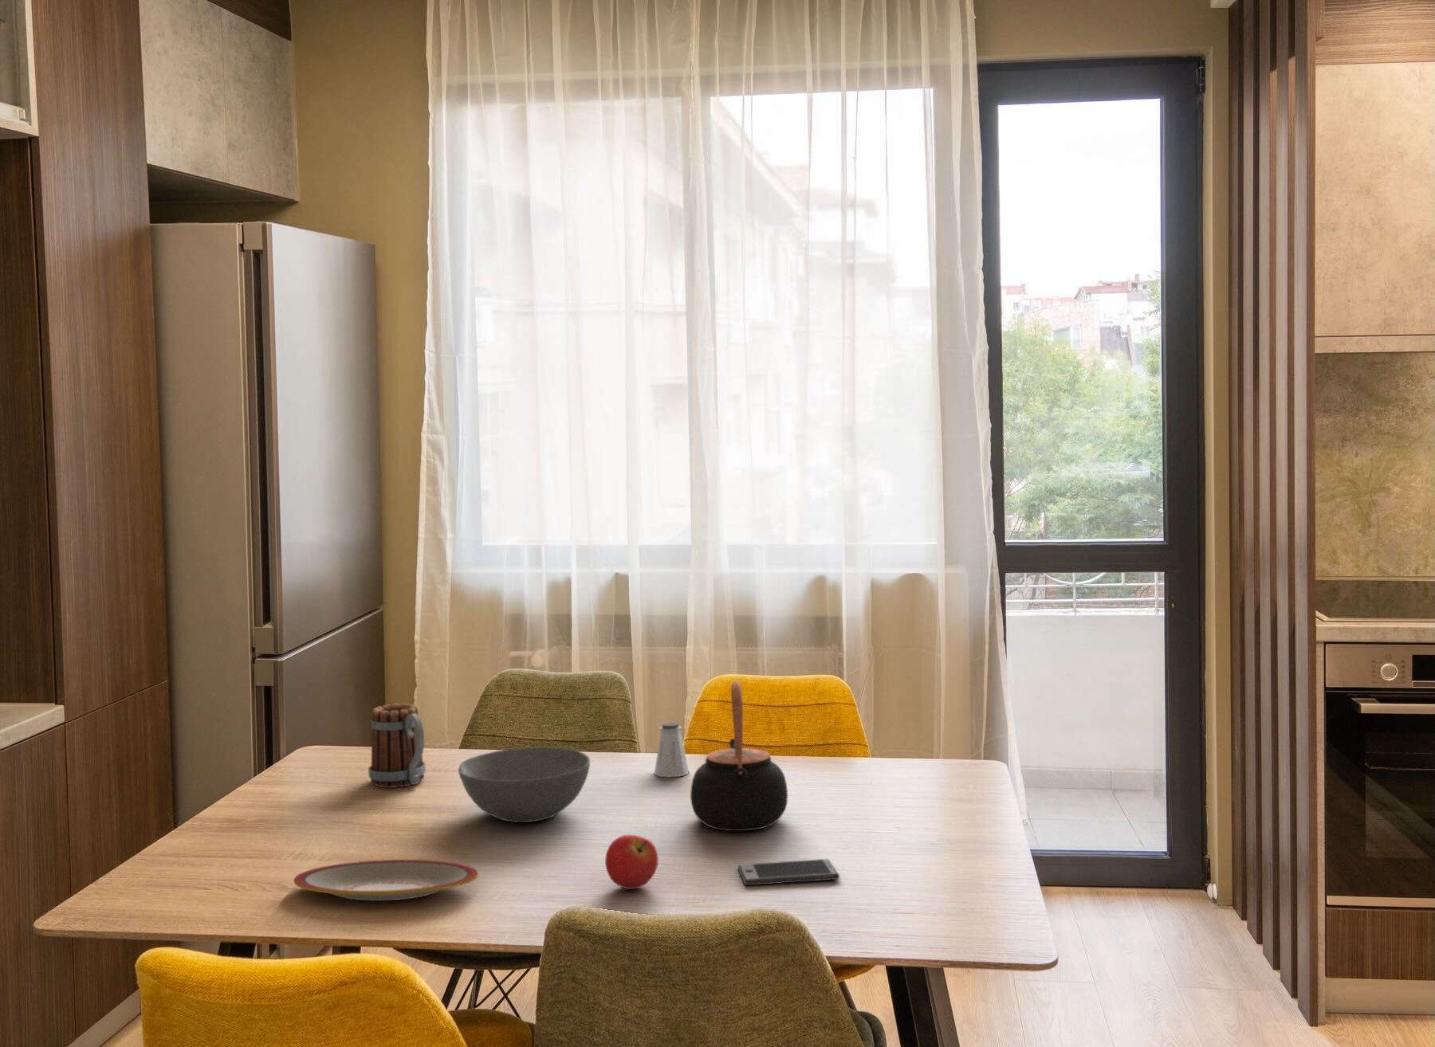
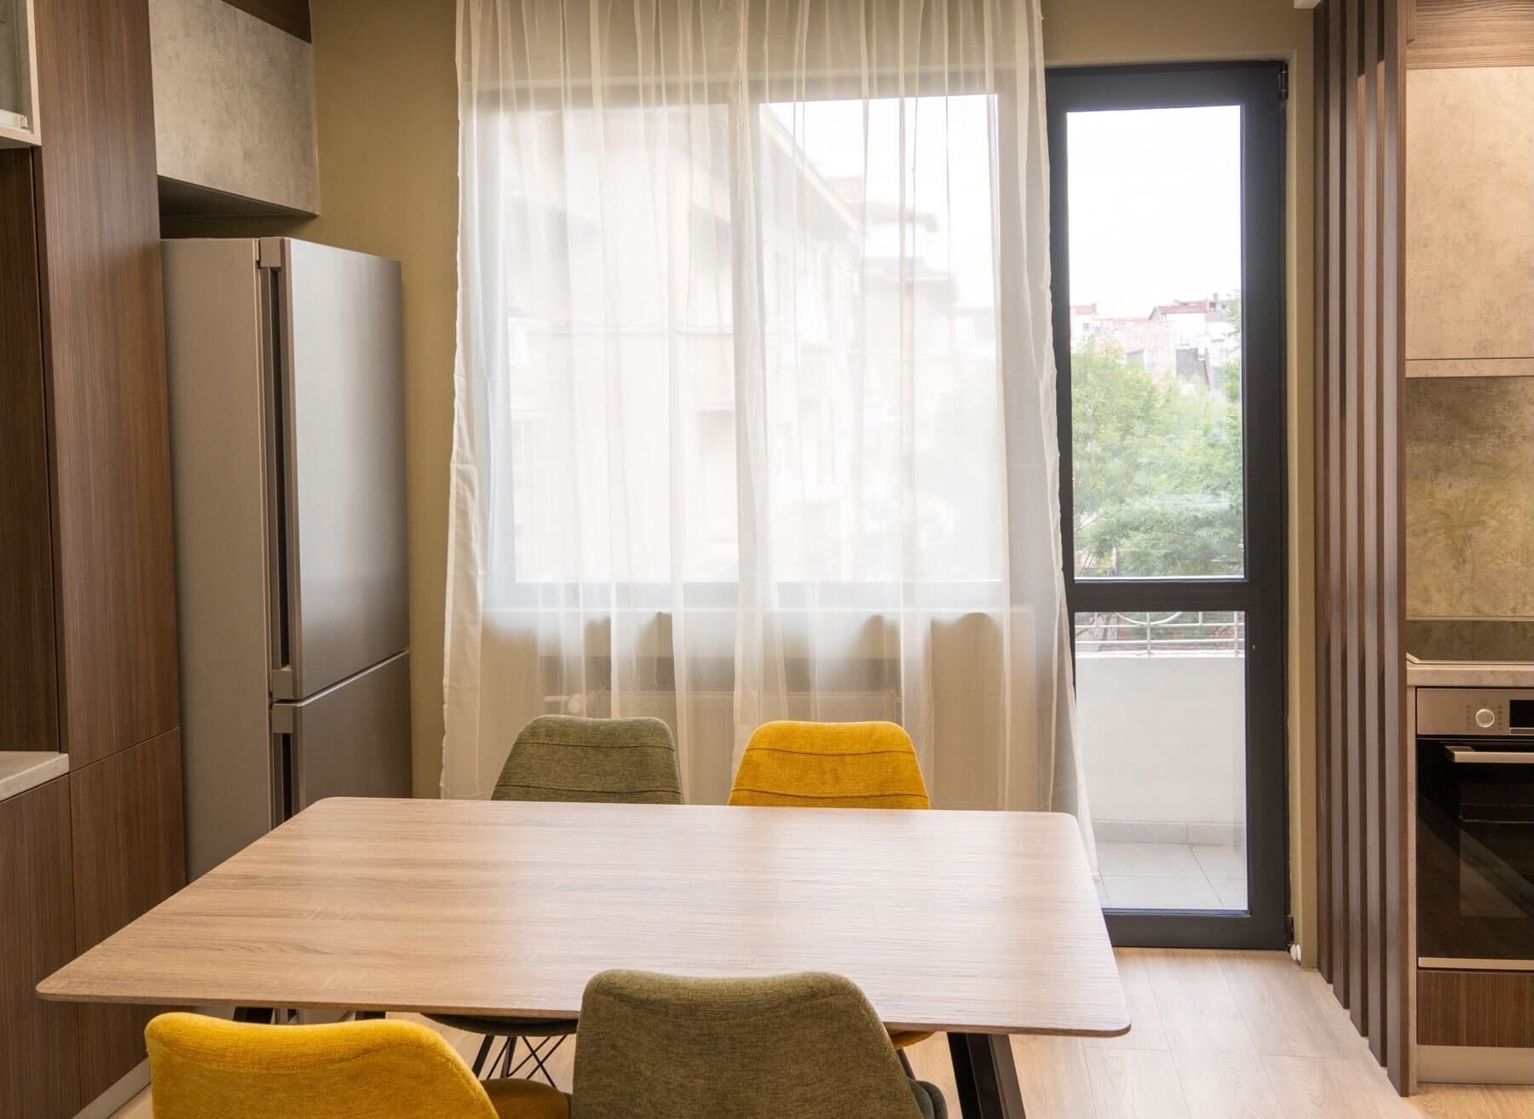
- teapot (738, 748)
- plate (387, 883)
- mug (402, 746)
- saltshaker (671, 748)
- fruit (632, 861)
- bowl (526, 789)
- smartphone (788, 872)
